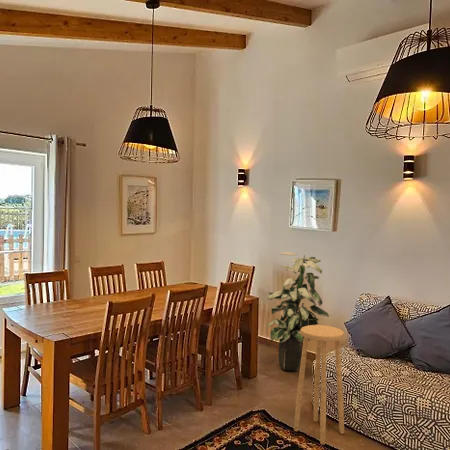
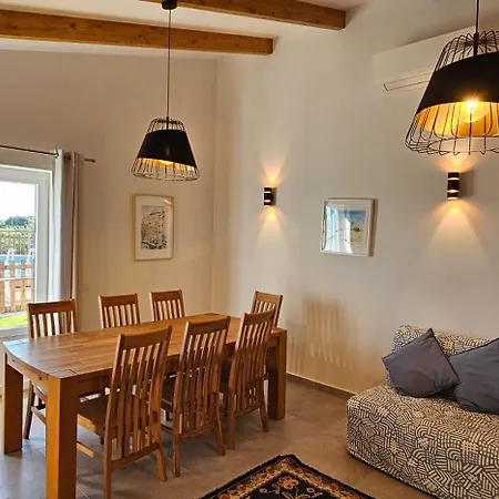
- indoor plant (293, 310)
- stool (321, 381)
